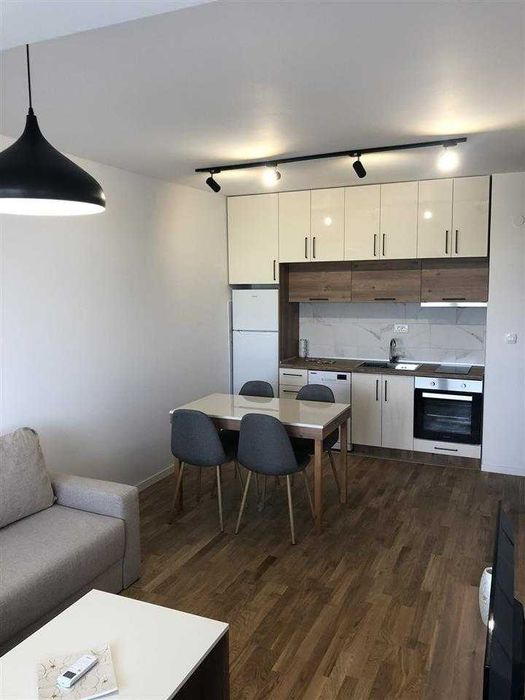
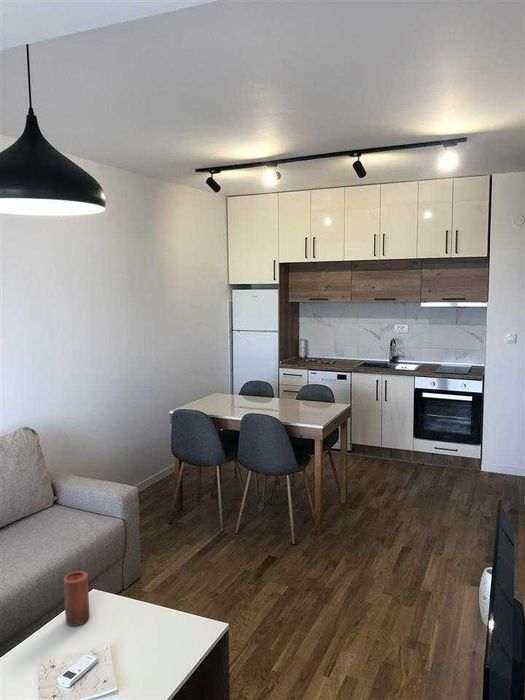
+ candle (76, 597)
